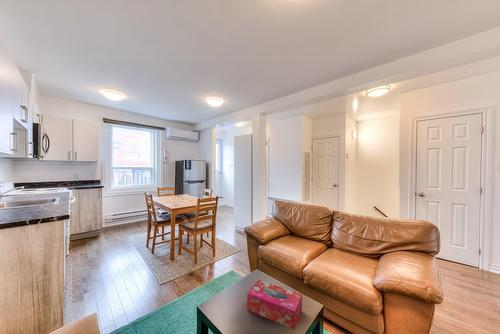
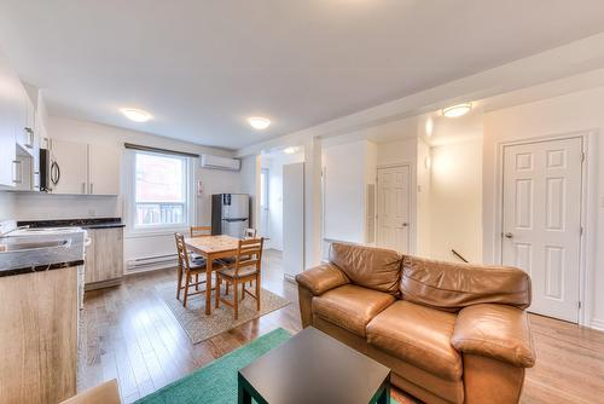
- tissue box (274, 301)
